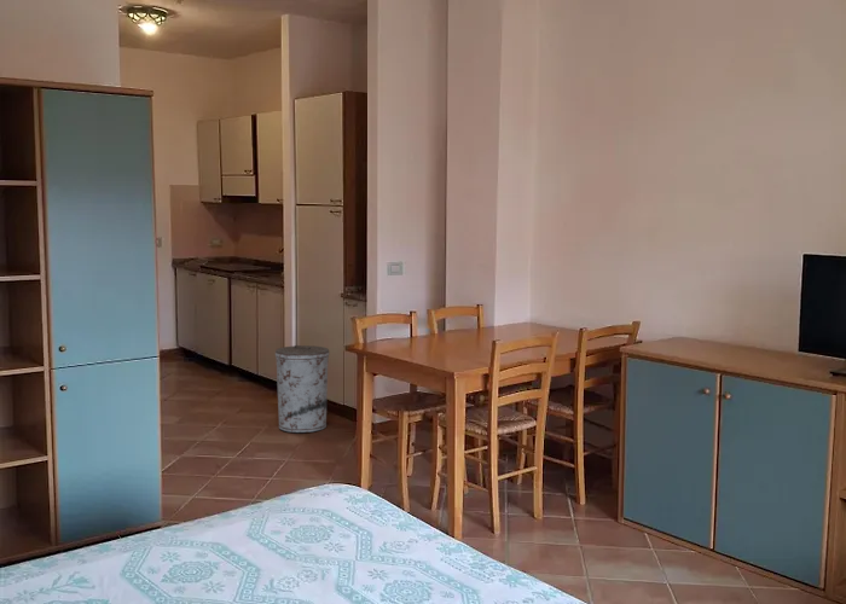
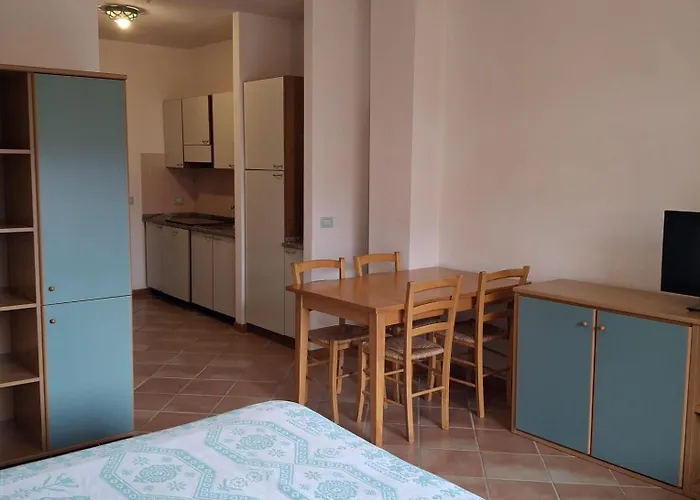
- trash can (302, 385)
